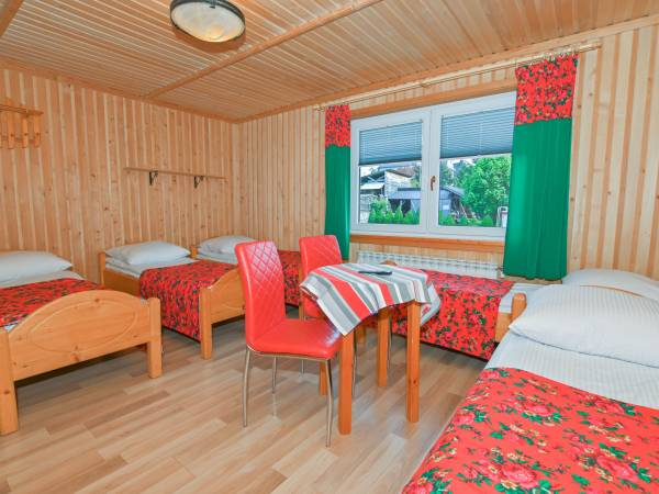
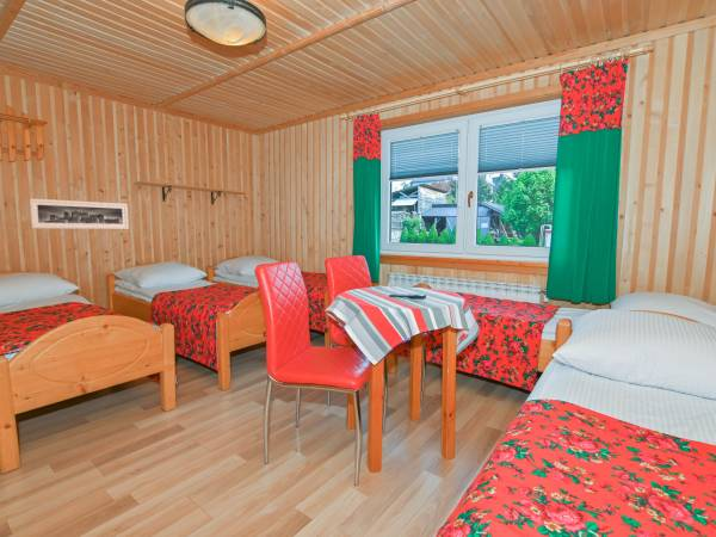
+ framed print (82, 215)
